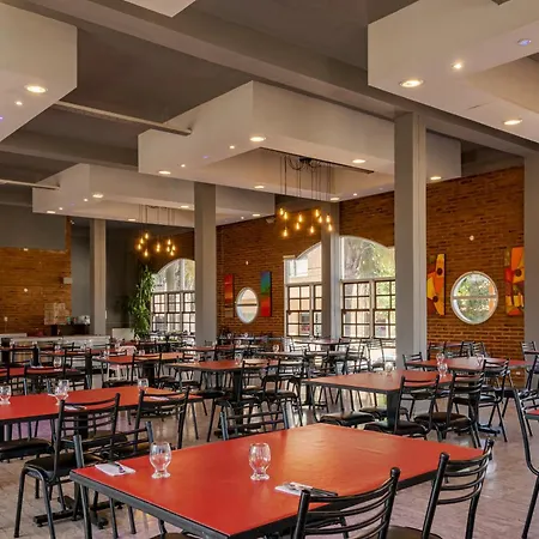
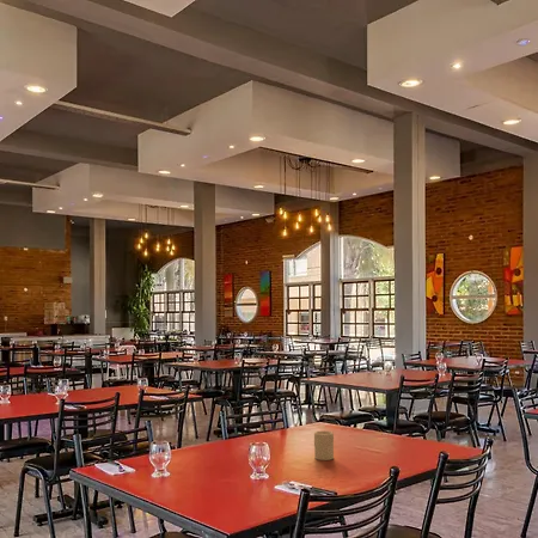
+ candle (324, 444)
